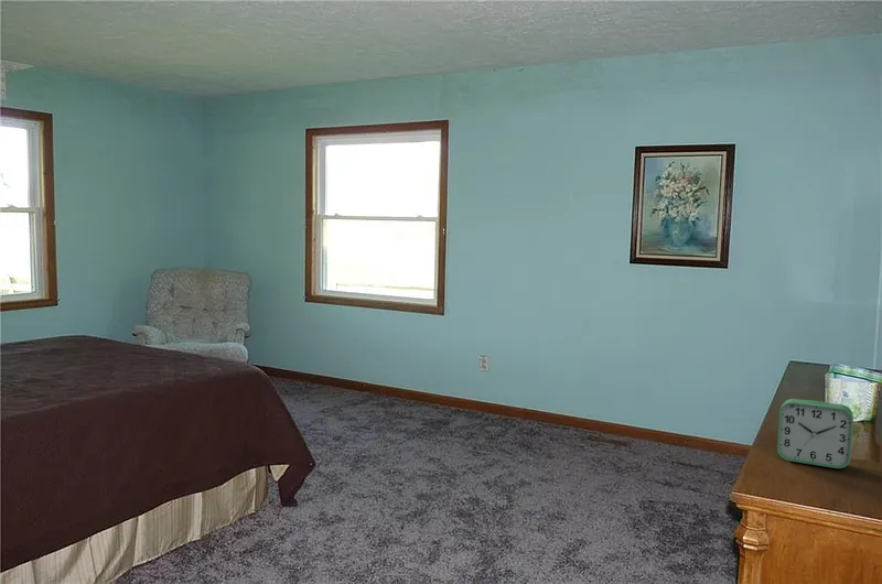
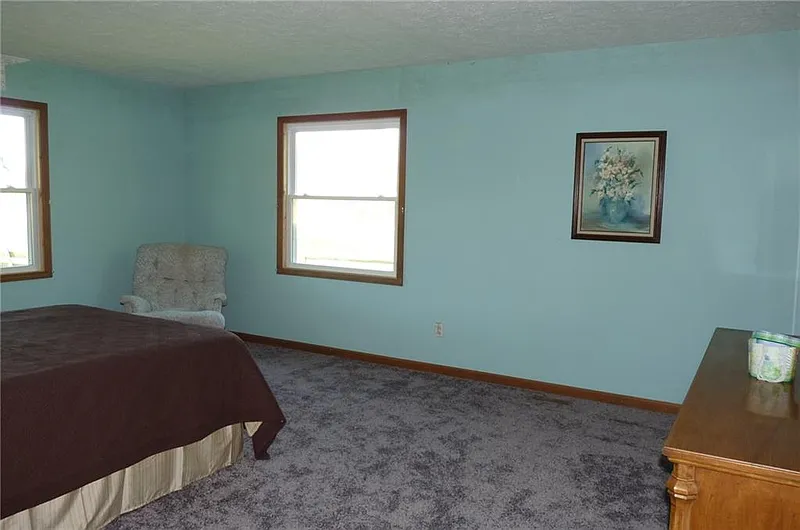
- alarm clock (815, 432)
